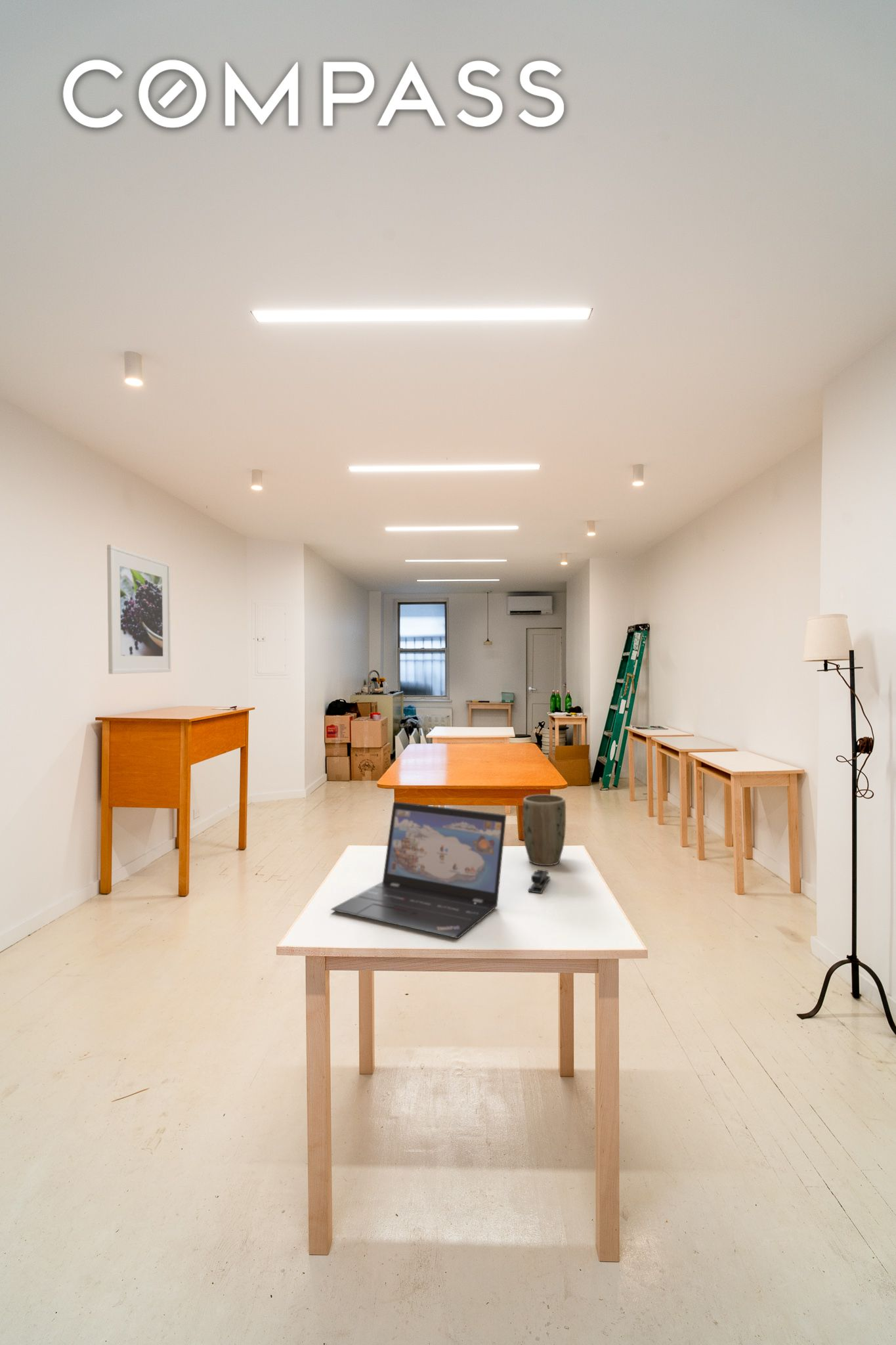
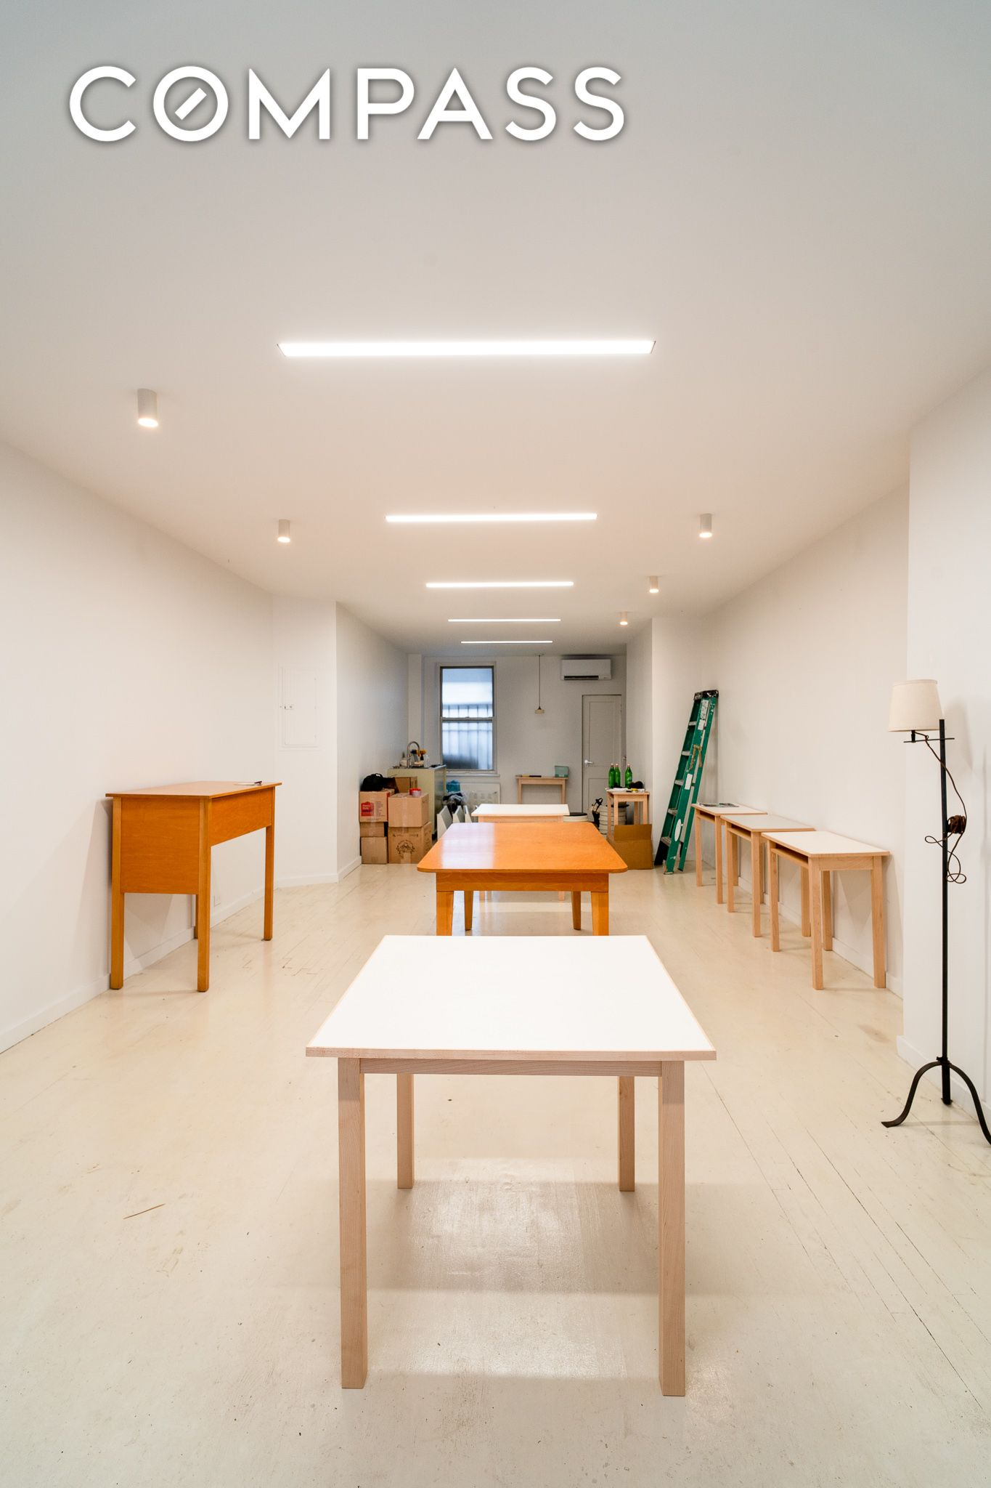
- stapler (540, 877)
- laptop (421, 862)
- plant pot (544, 829)
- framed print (142, 613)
